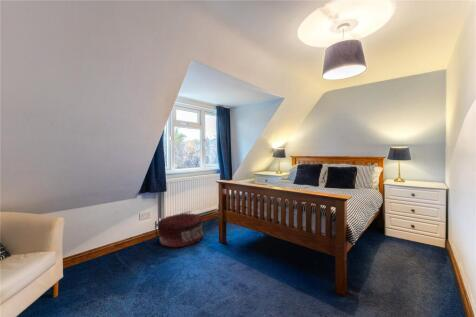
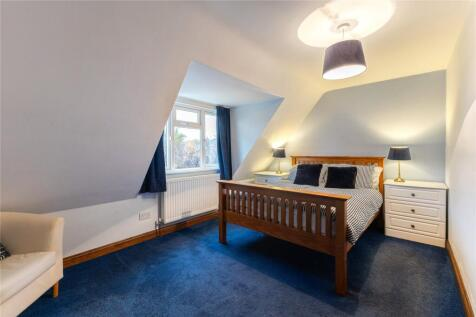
- pouf (181, 227)
